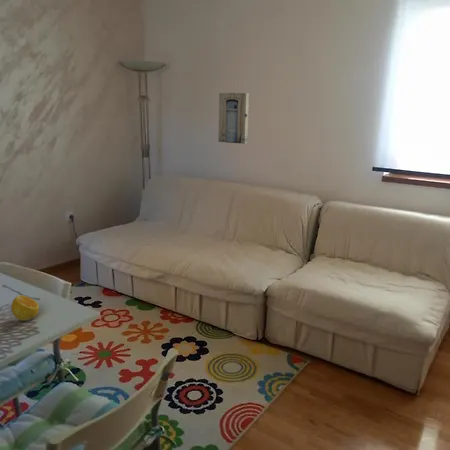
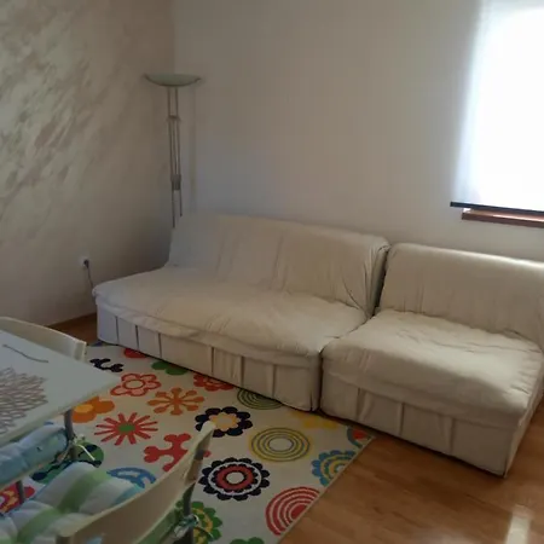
- wall art (233, 118)
- fruit (25, 308)
